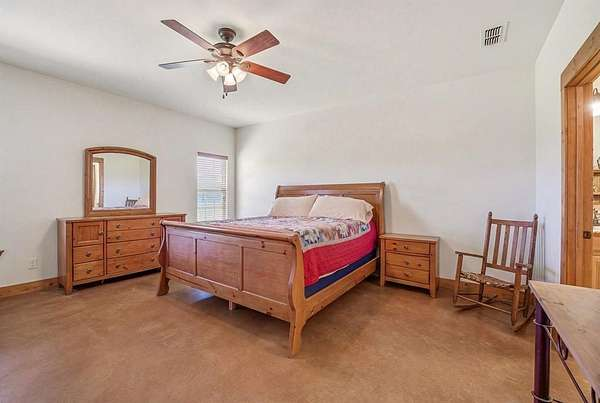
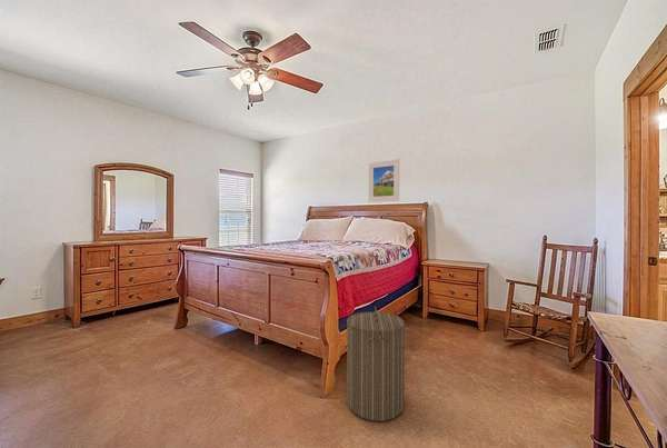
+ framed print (382, 181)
+ laundry hamper (375, 355)
